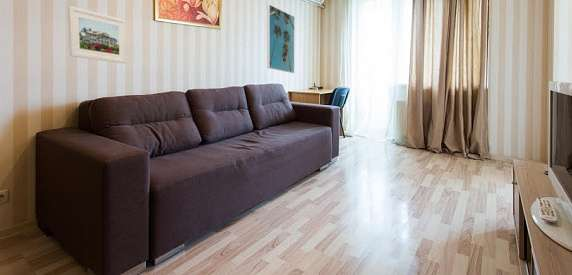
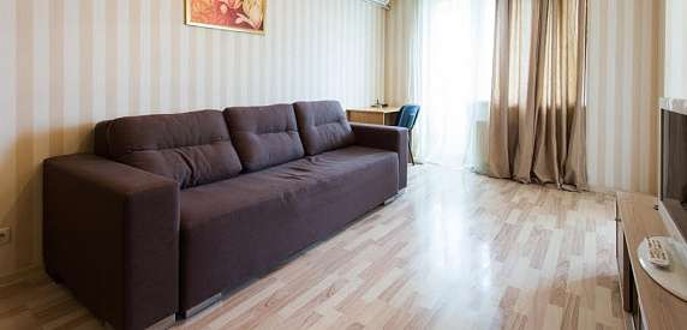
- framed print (99, 36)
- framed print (281, 41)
